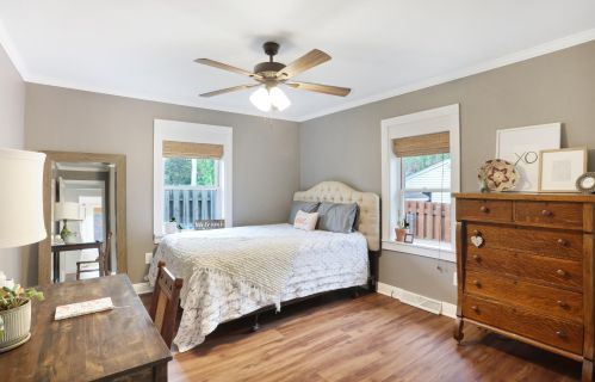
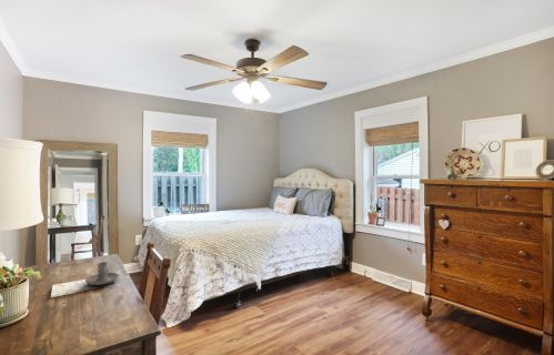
+ candle holder (102, 272)
